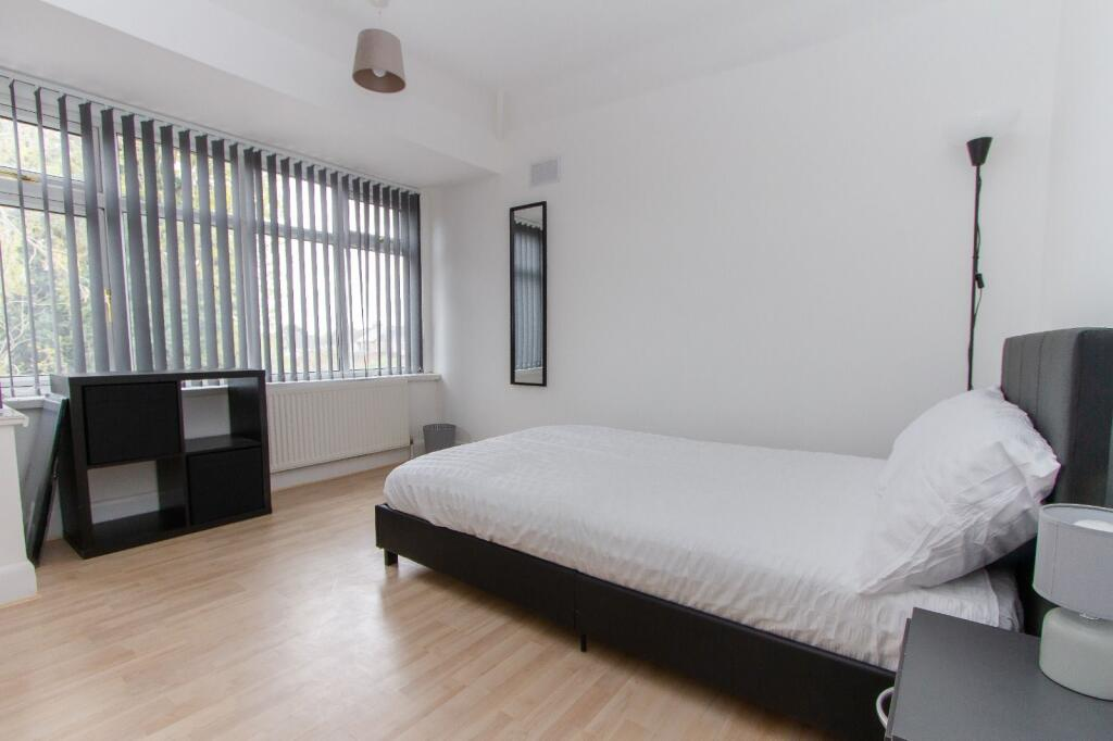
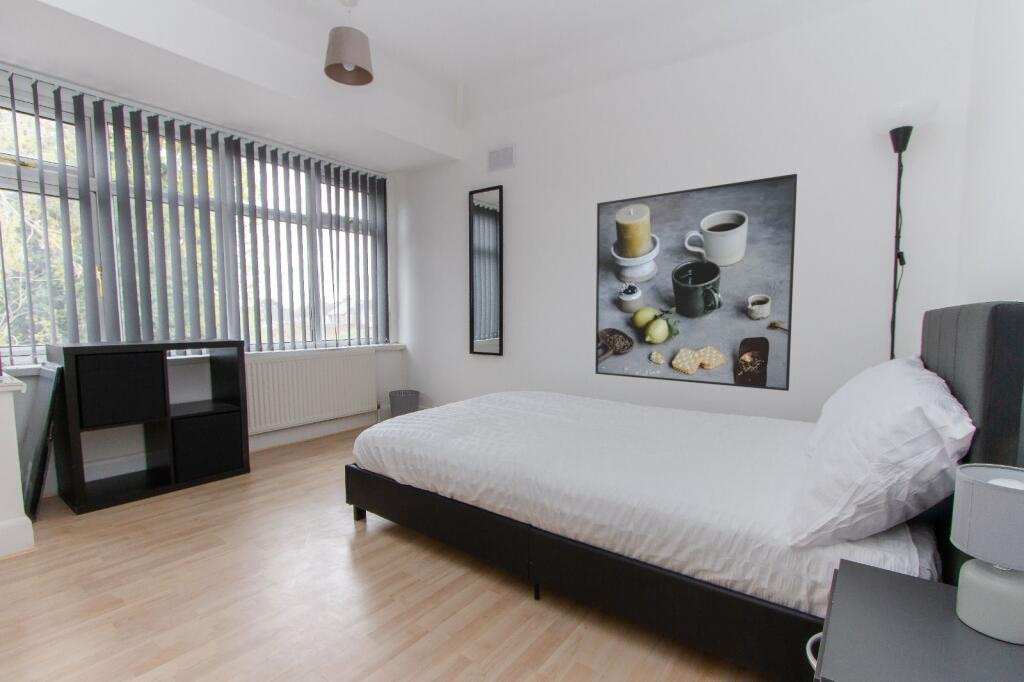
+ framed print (683, 287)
